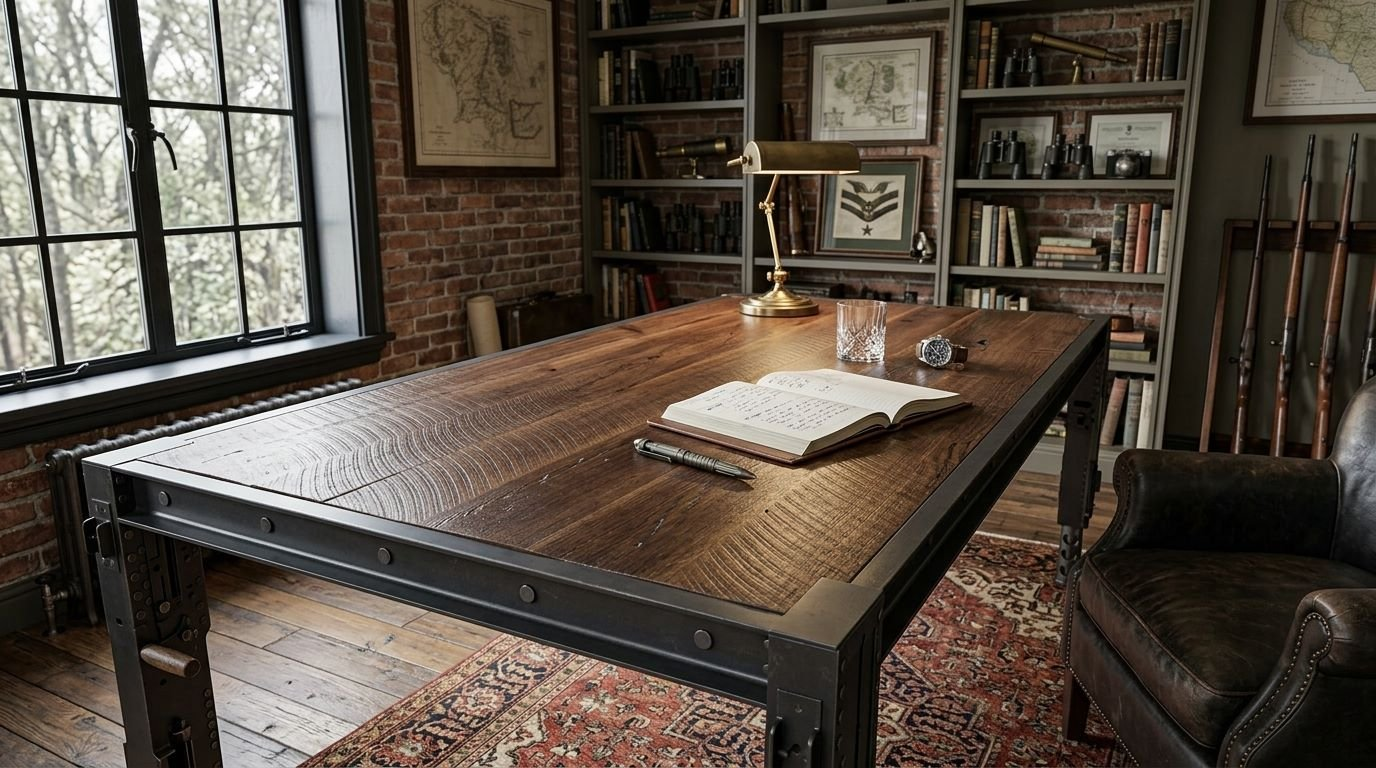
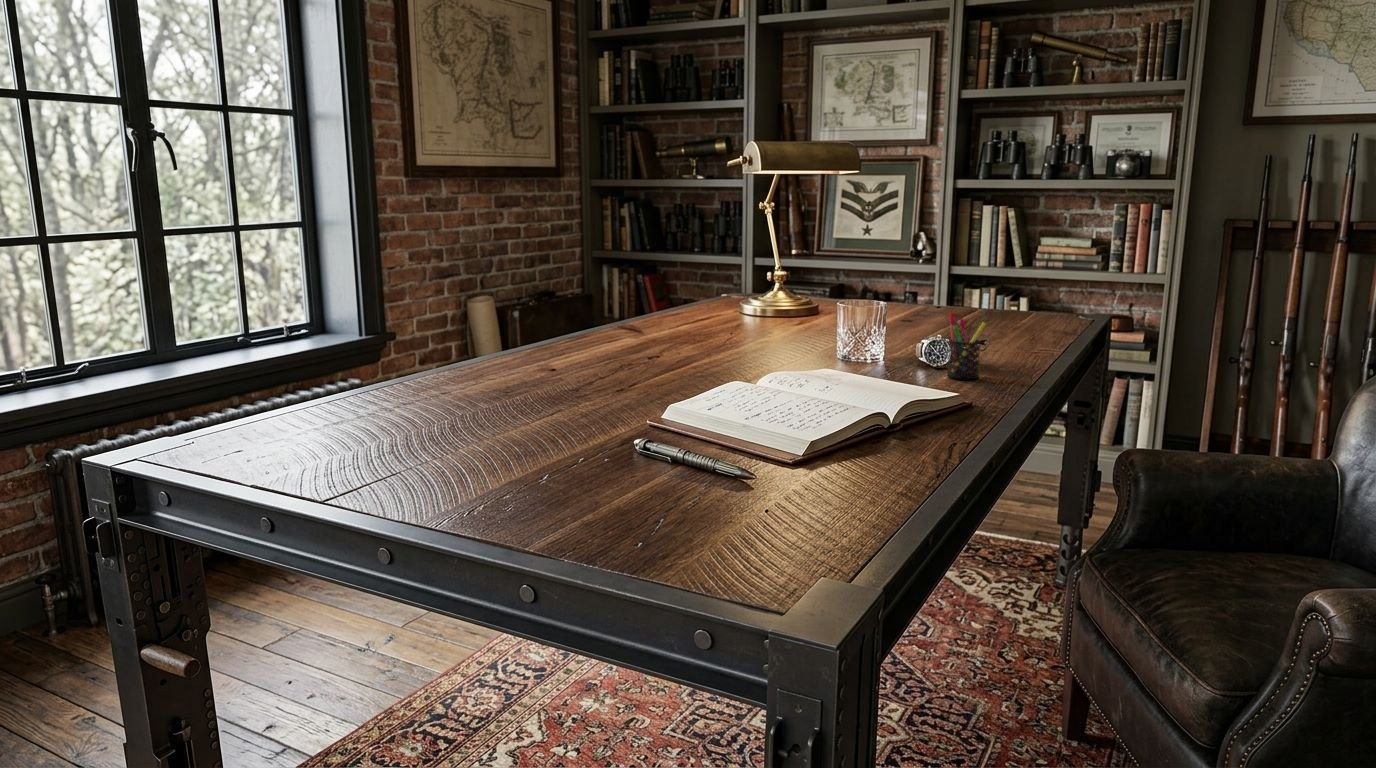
+ pen holder (961, 345)
